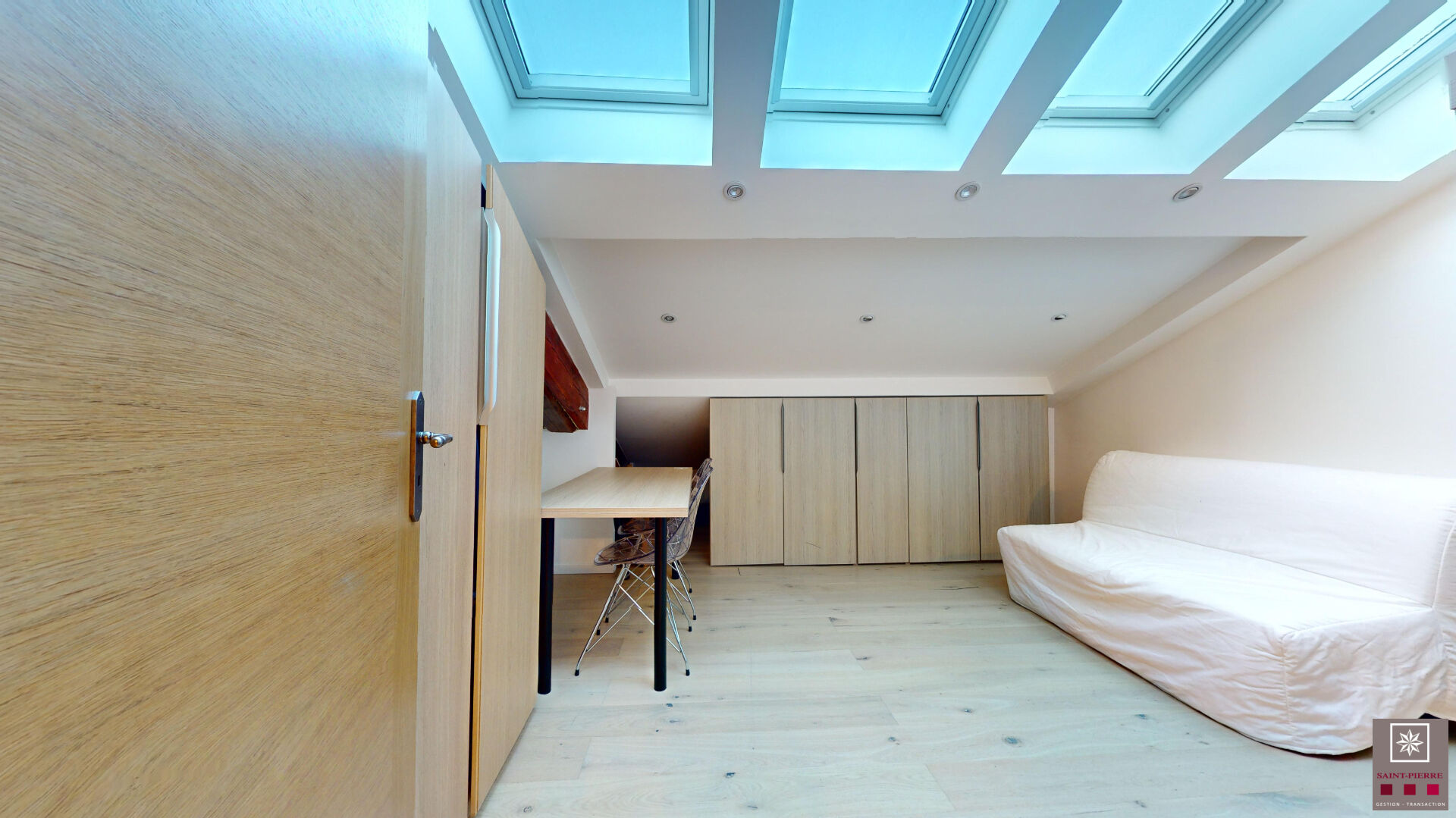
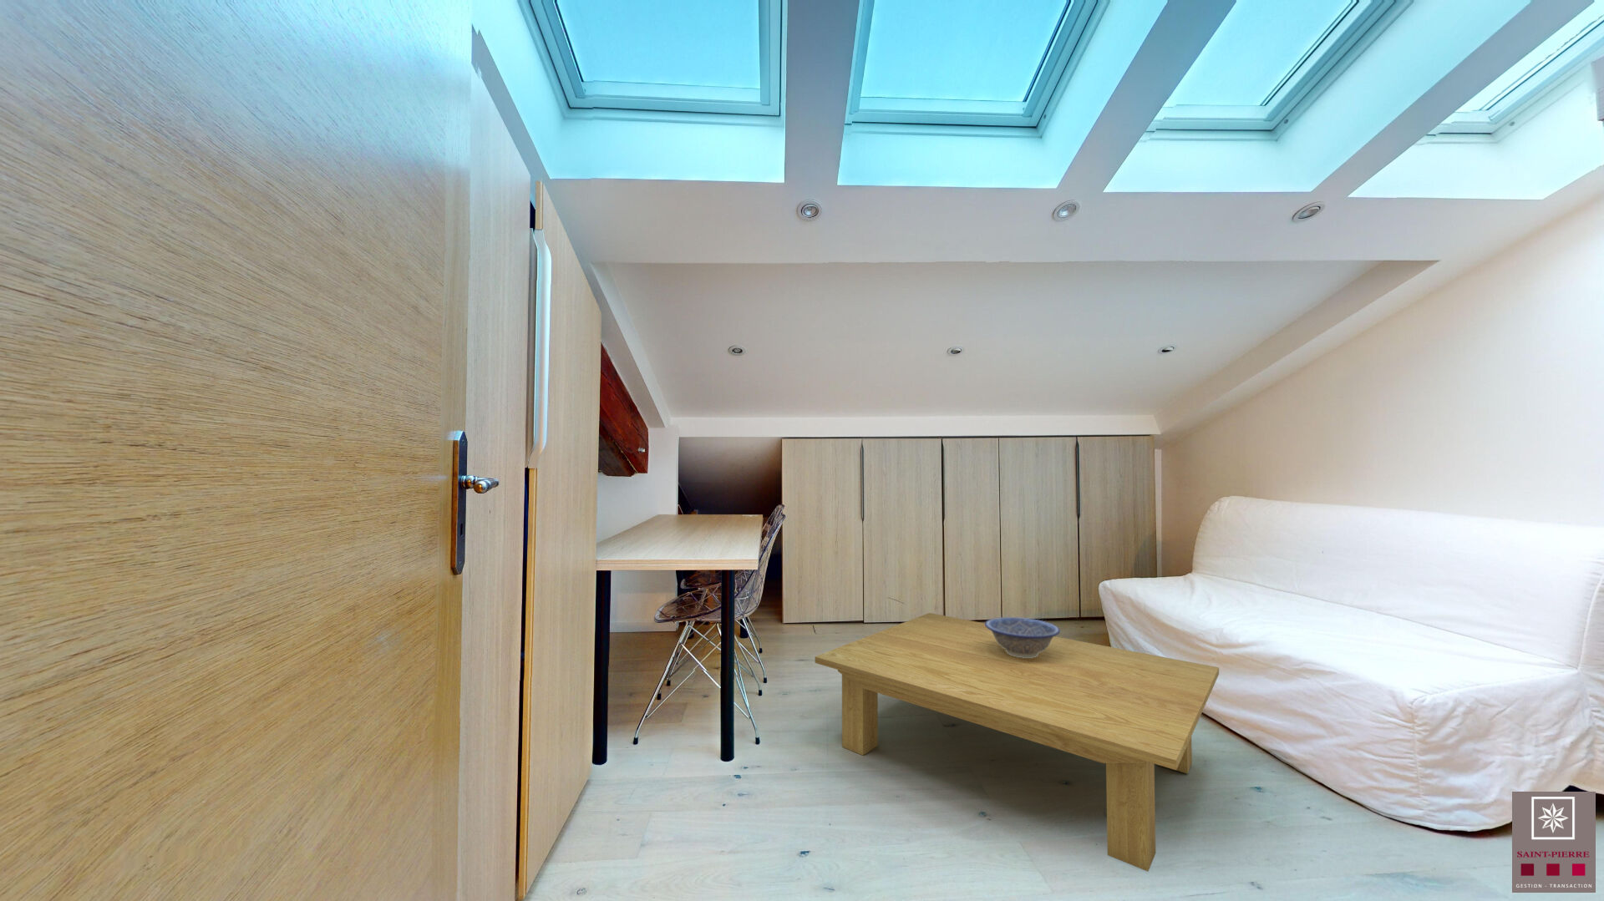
+ coffee table (1011, 708)
+ decorative bowl (1021, 639)
